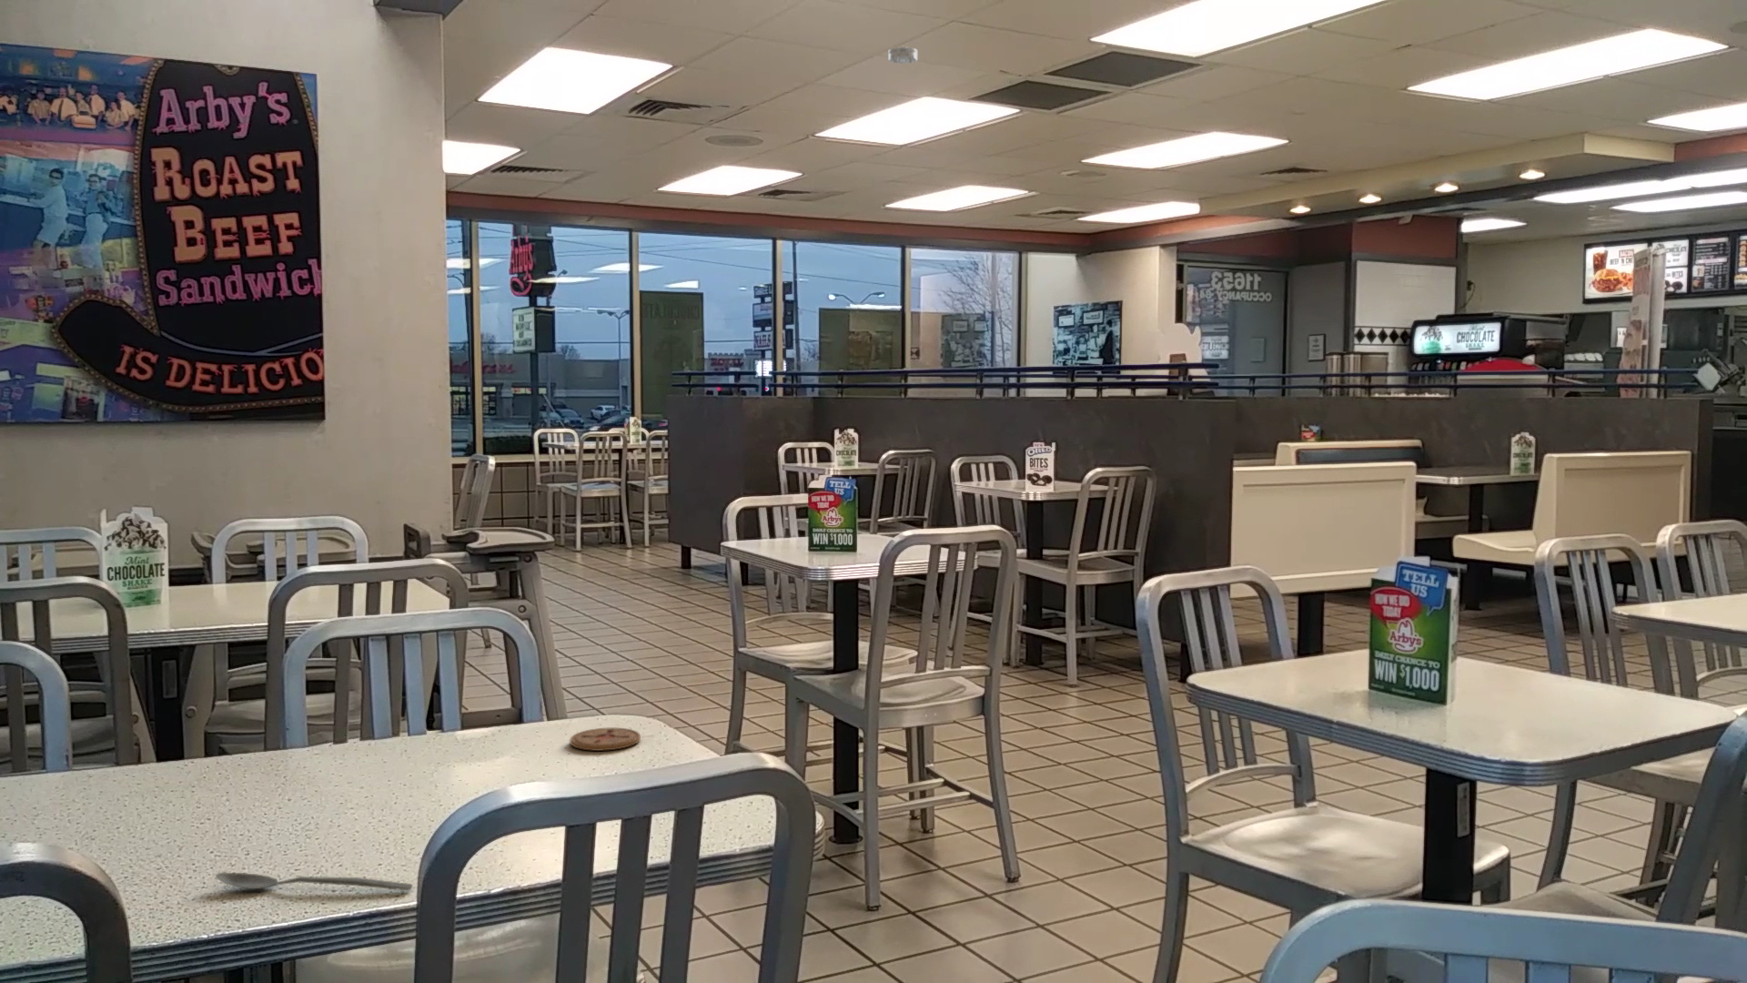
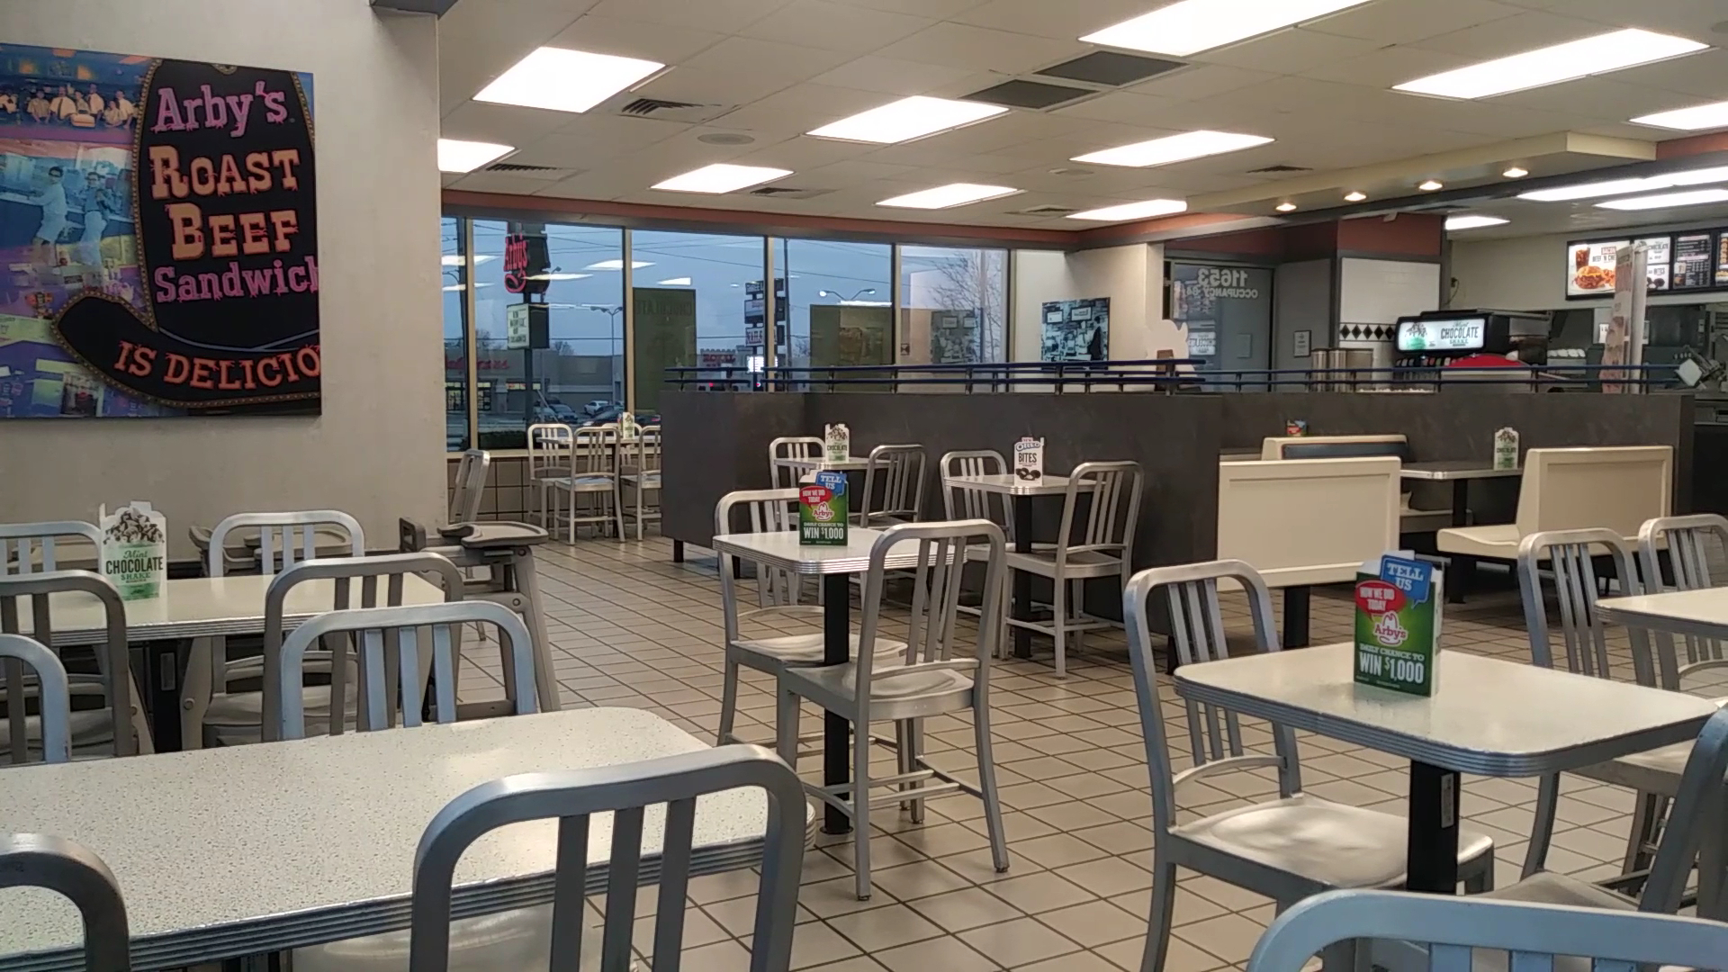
- coaster (605, 738)
- spoon (314, 881)
- smoke detector (902, 55)
